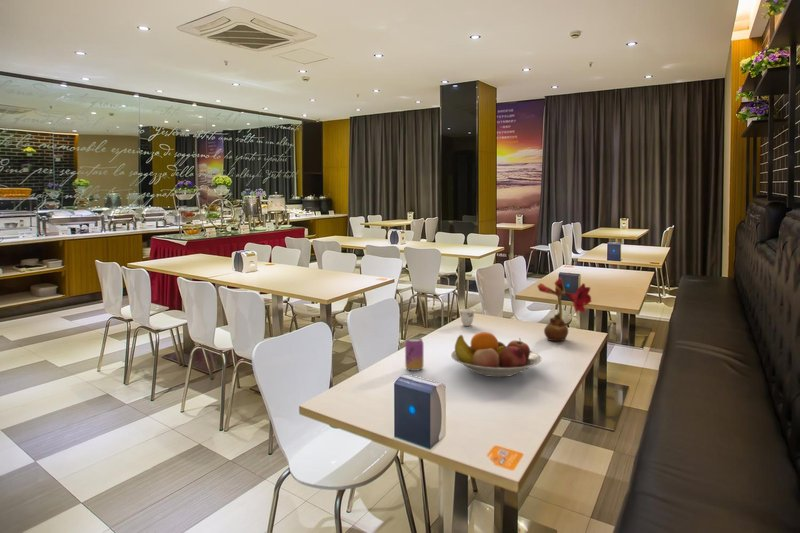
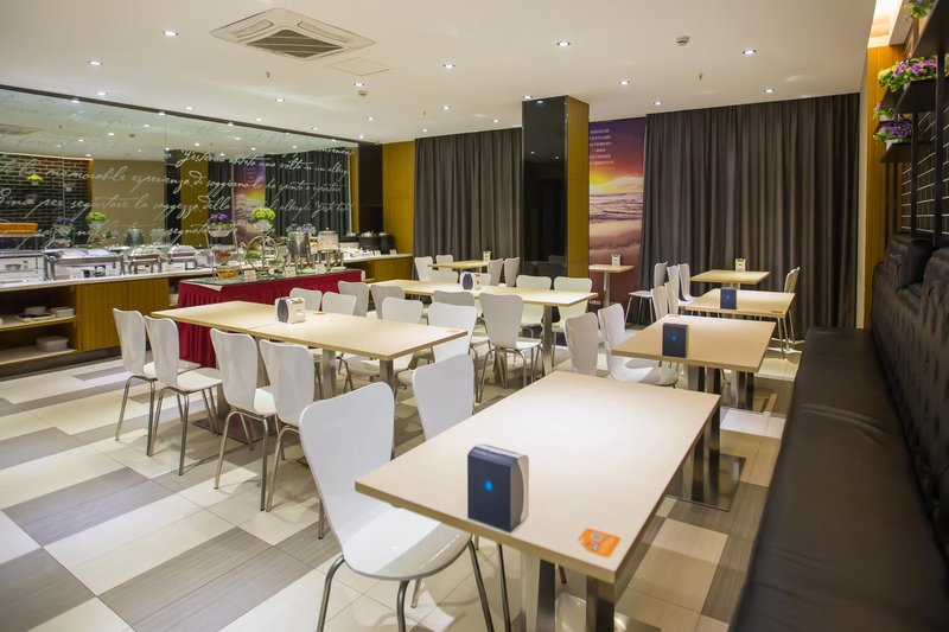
- flower (561, 310)
- teacup (466, 317)
- fruit bowl (495, 352)
- beer can (414, 353)
